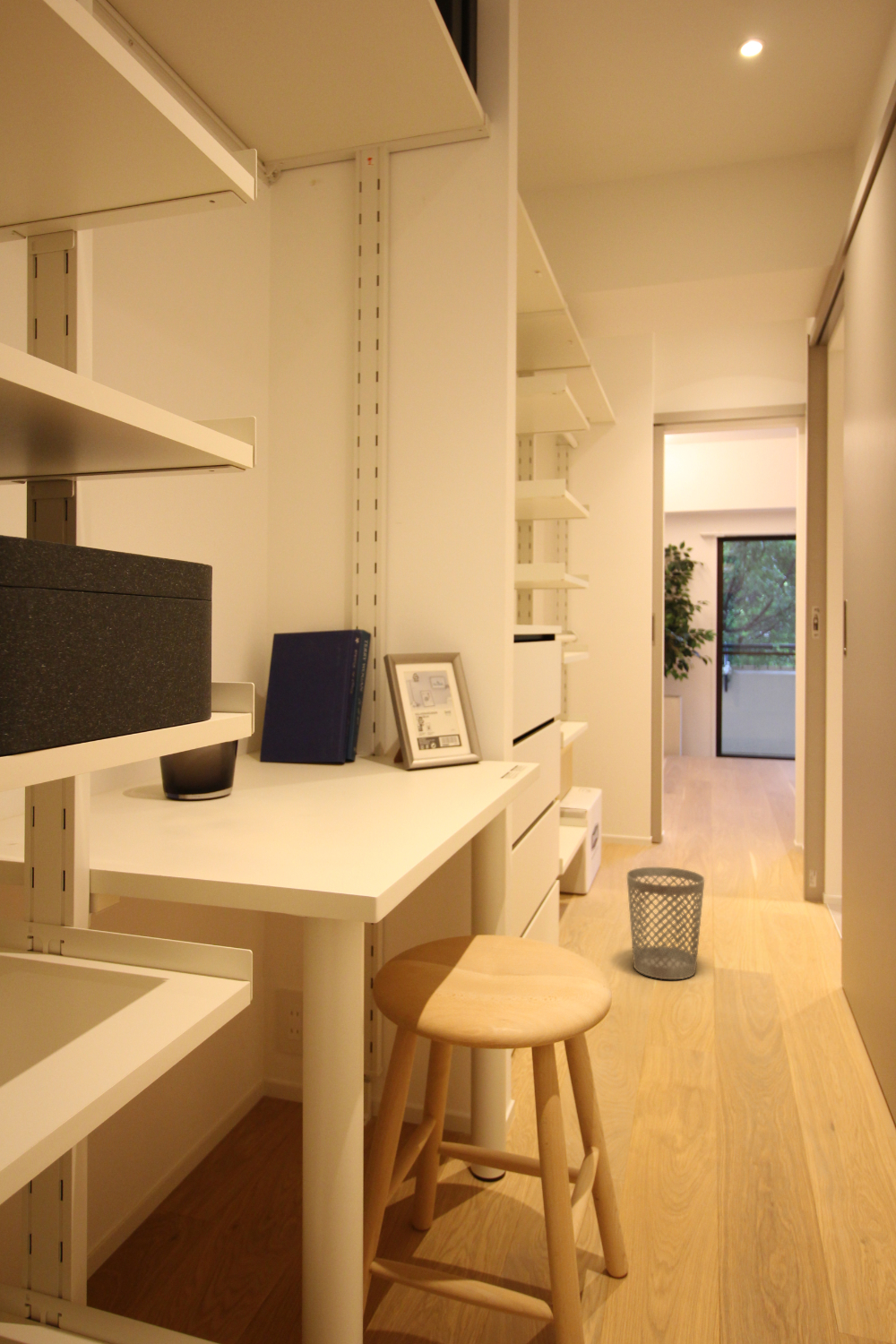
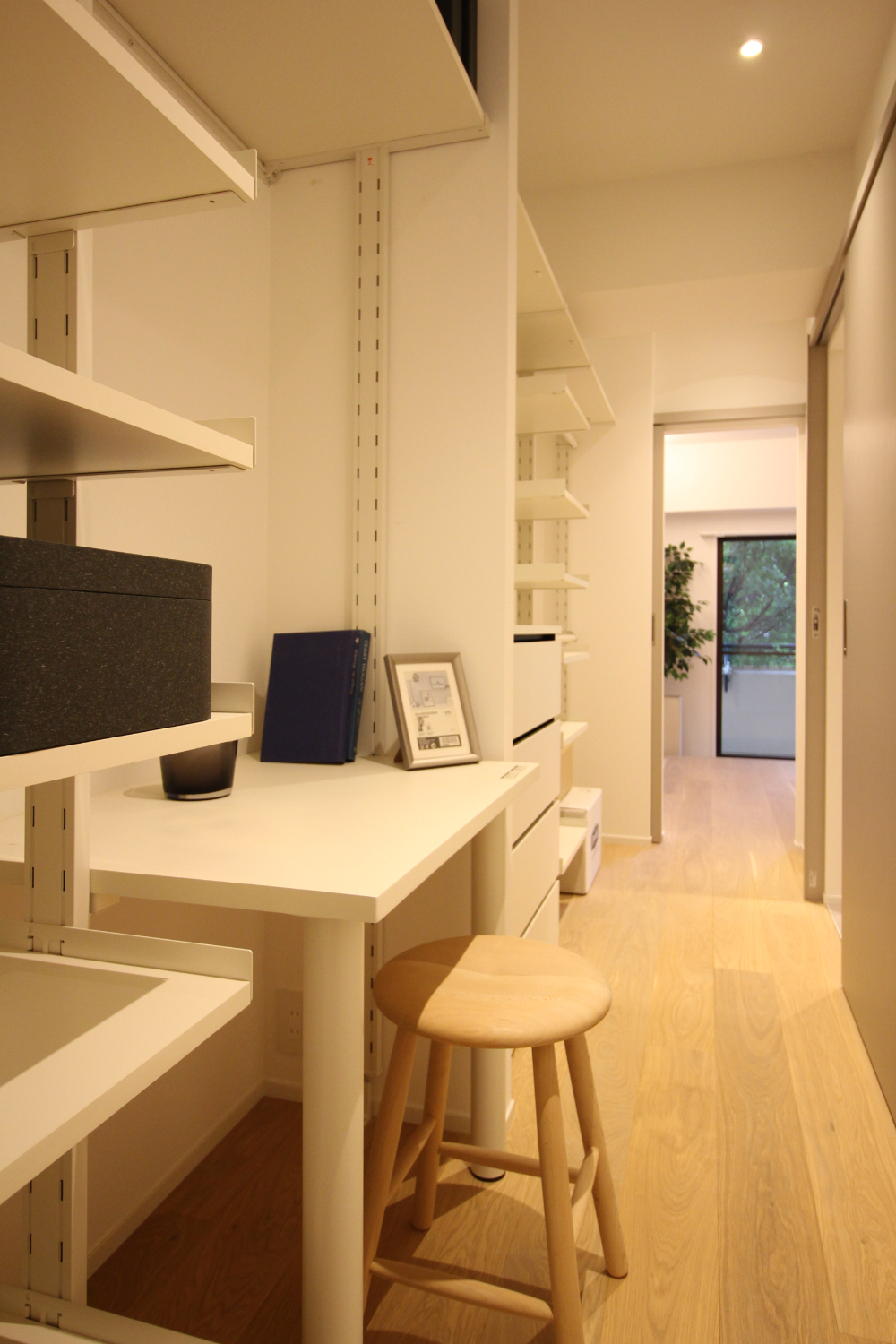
- wastebasket (665, 923)
